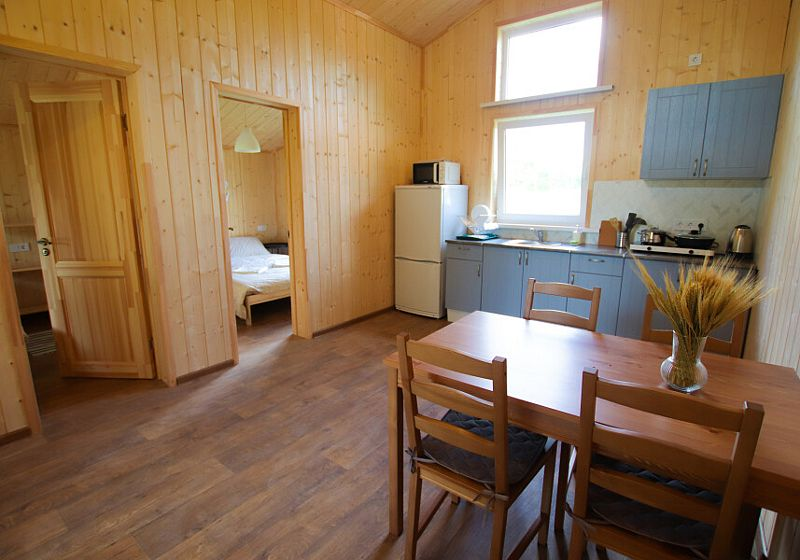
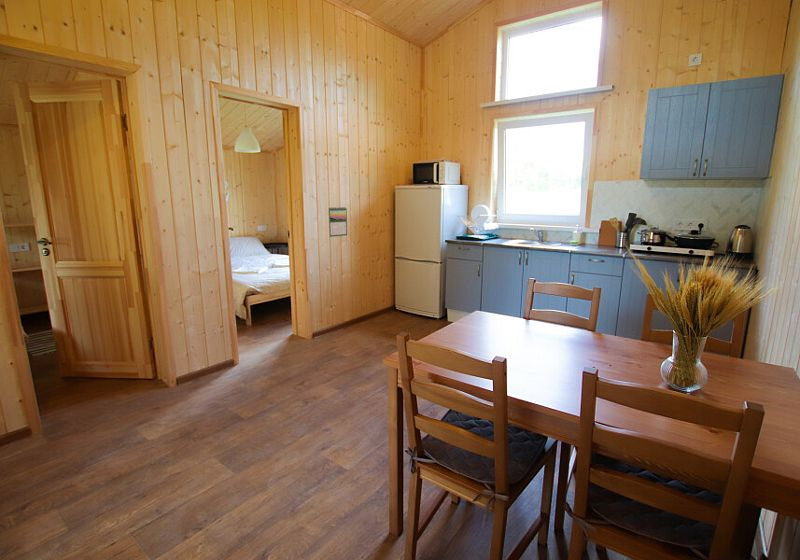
+ calendar (338, 221)
